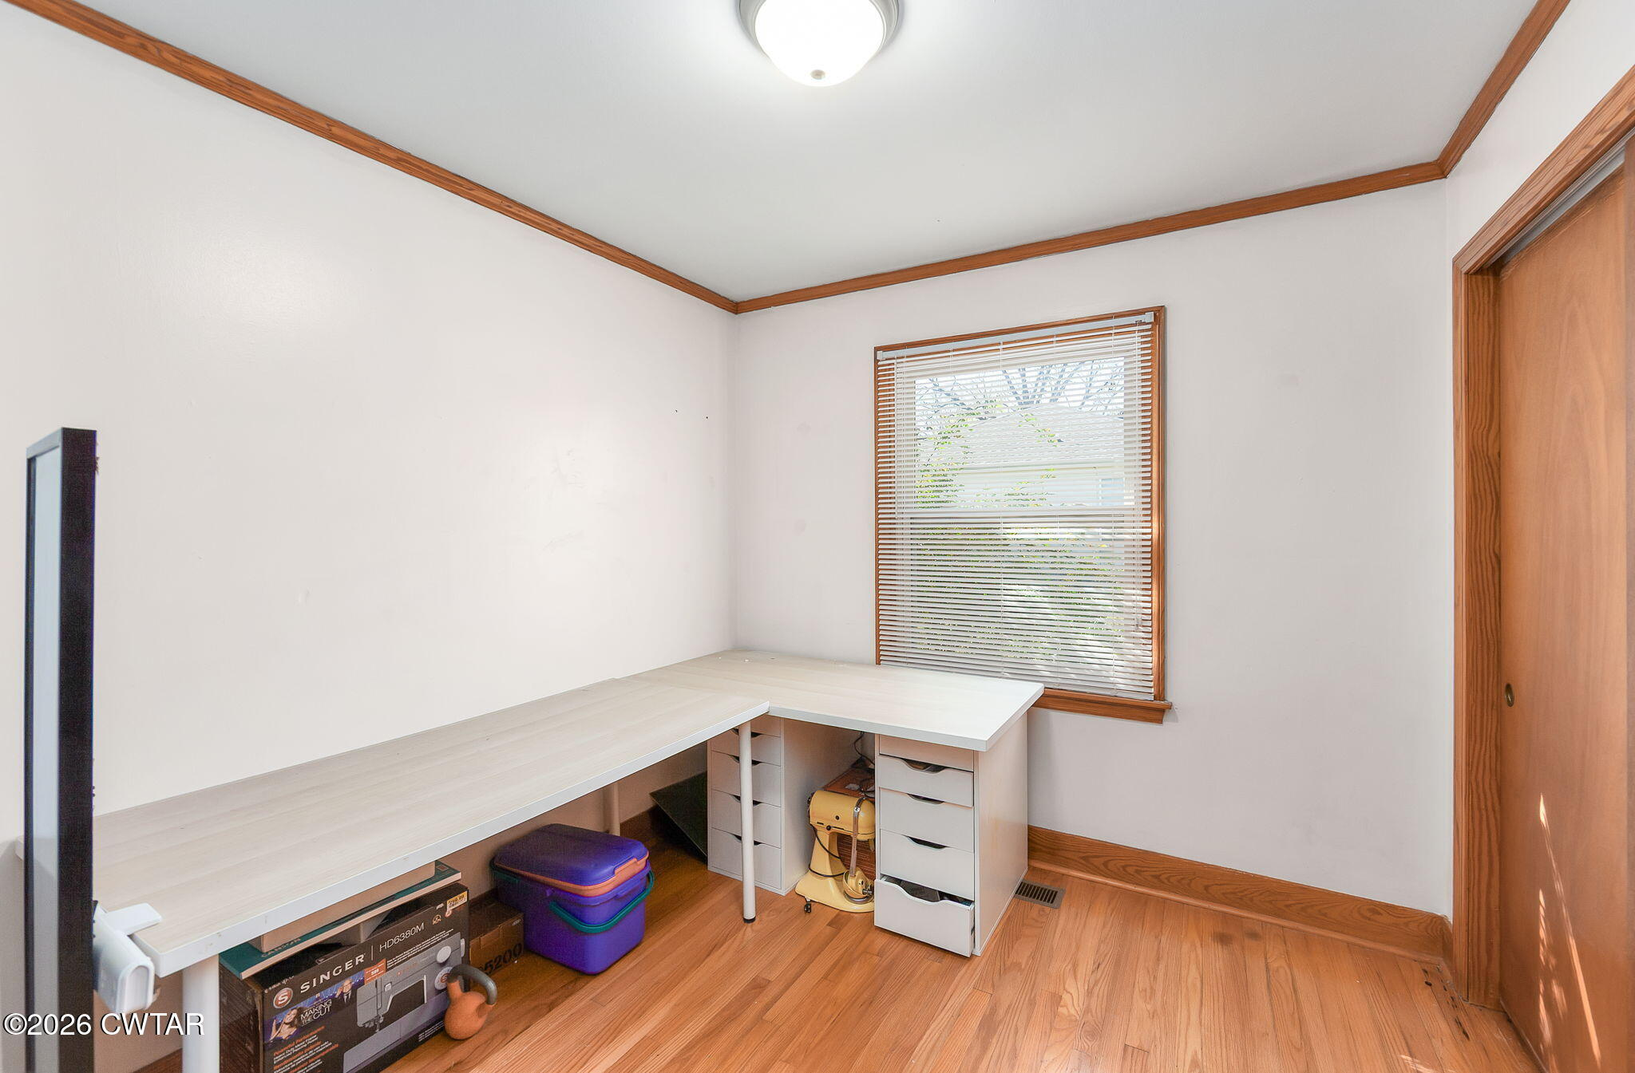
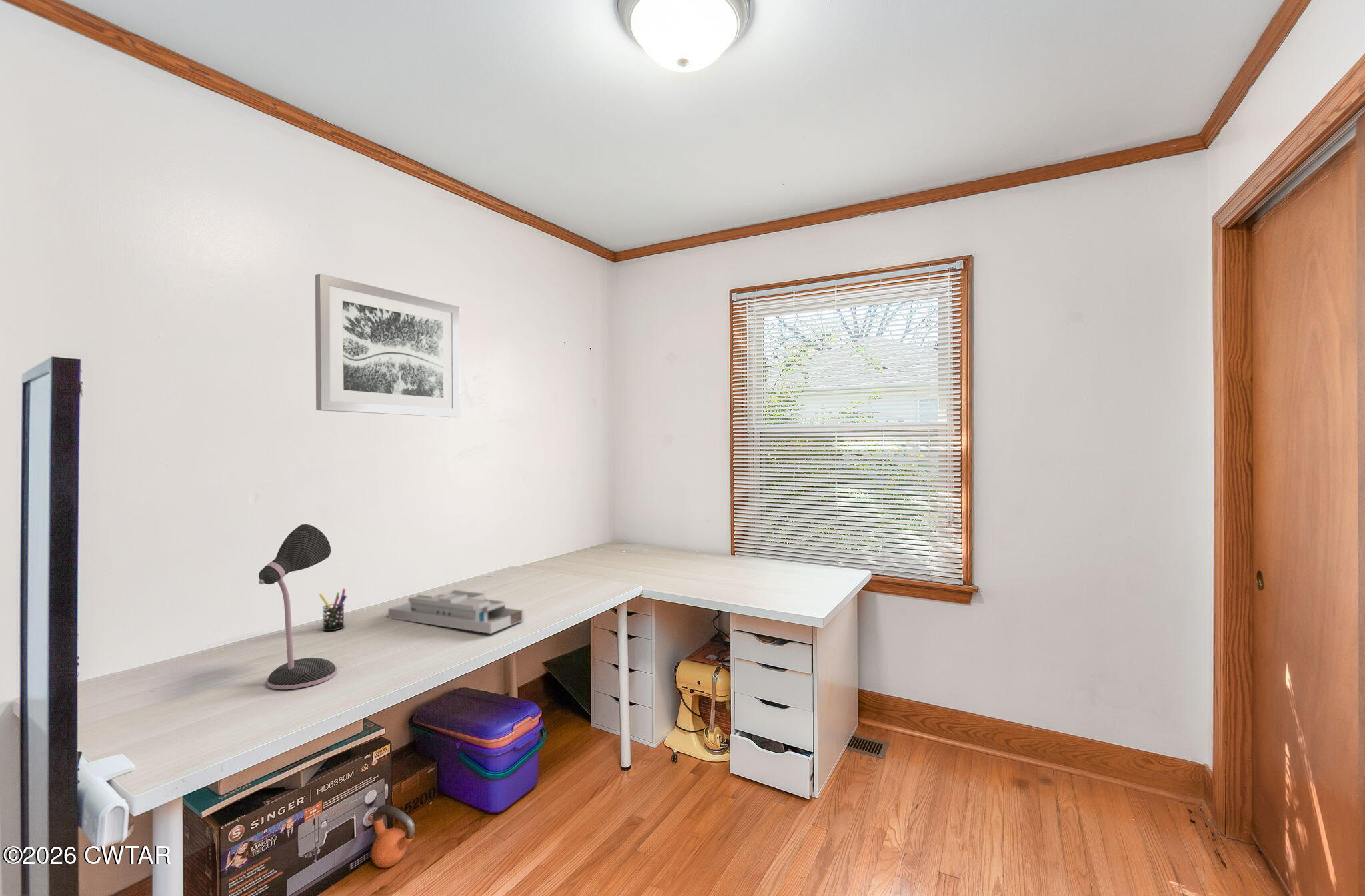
+ desk organizer (455, 606)
+ pen holder (335, 608)
+ wall art (395, 353)
+ desk lamp (289, 603)
